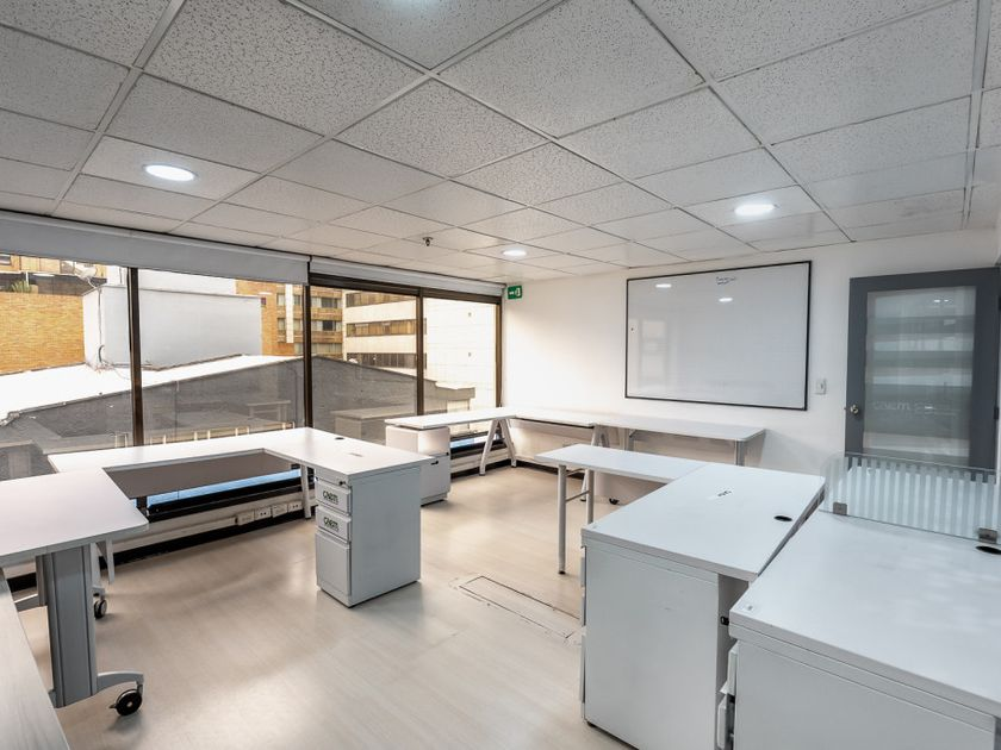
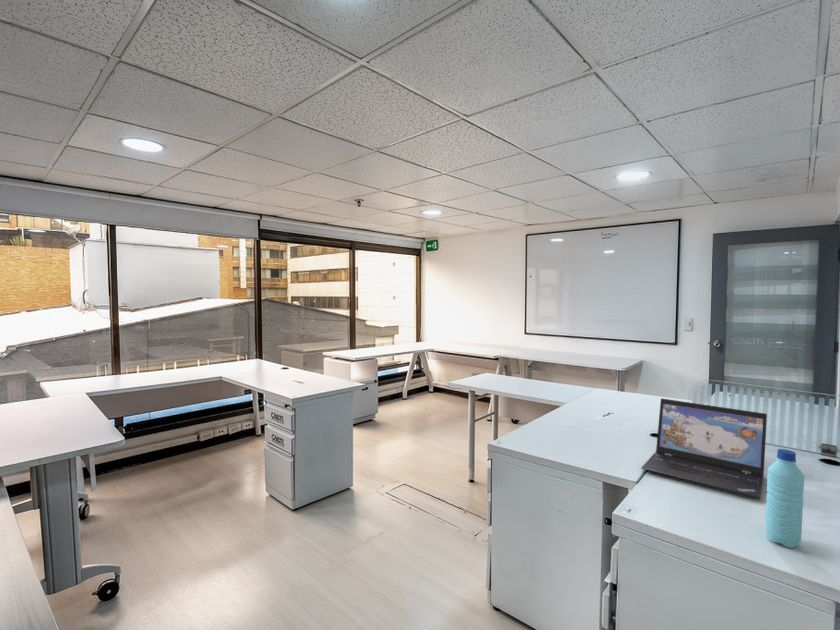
+ laptop (703, 442)
+ water bottle (784, 496)
